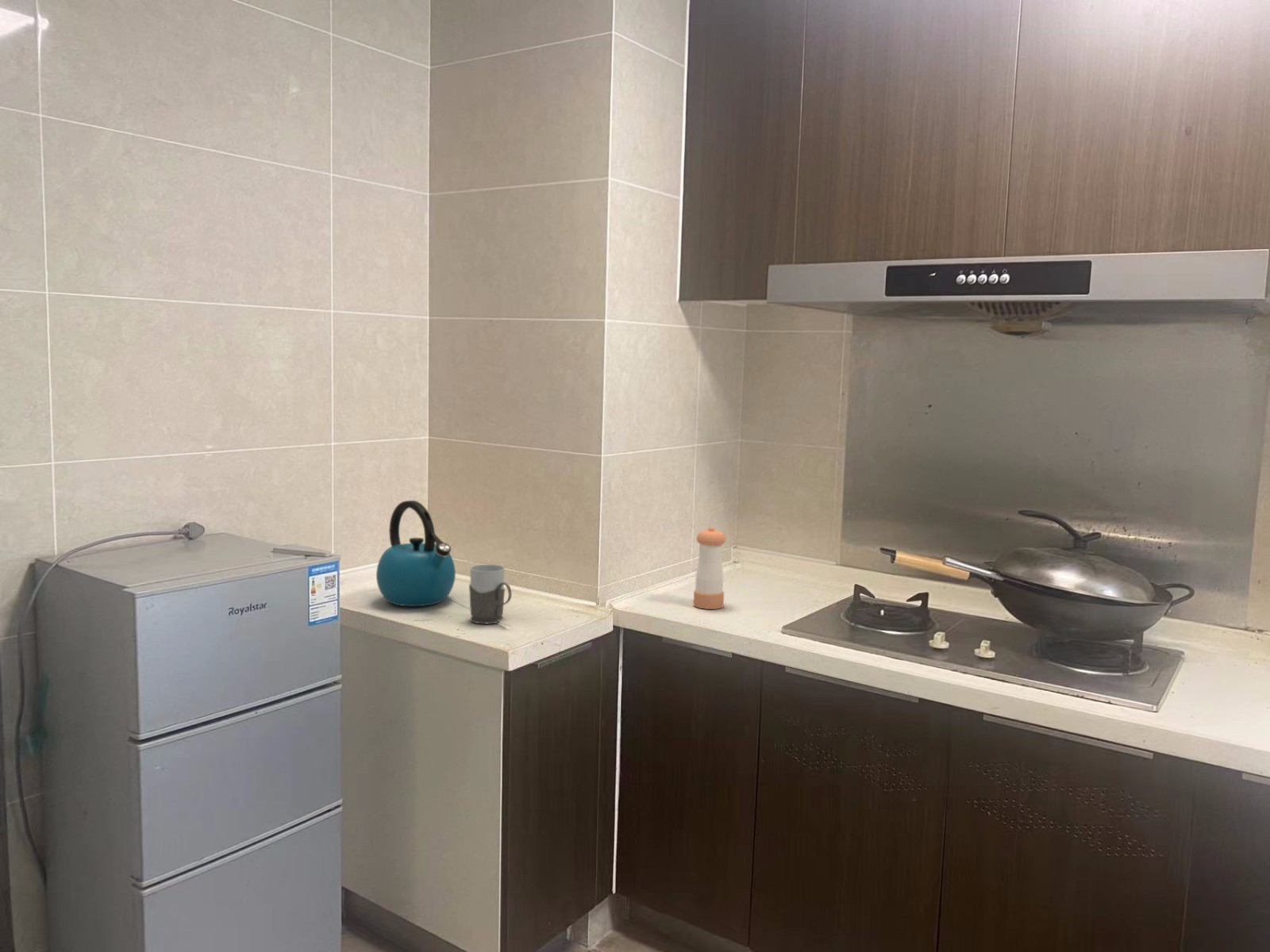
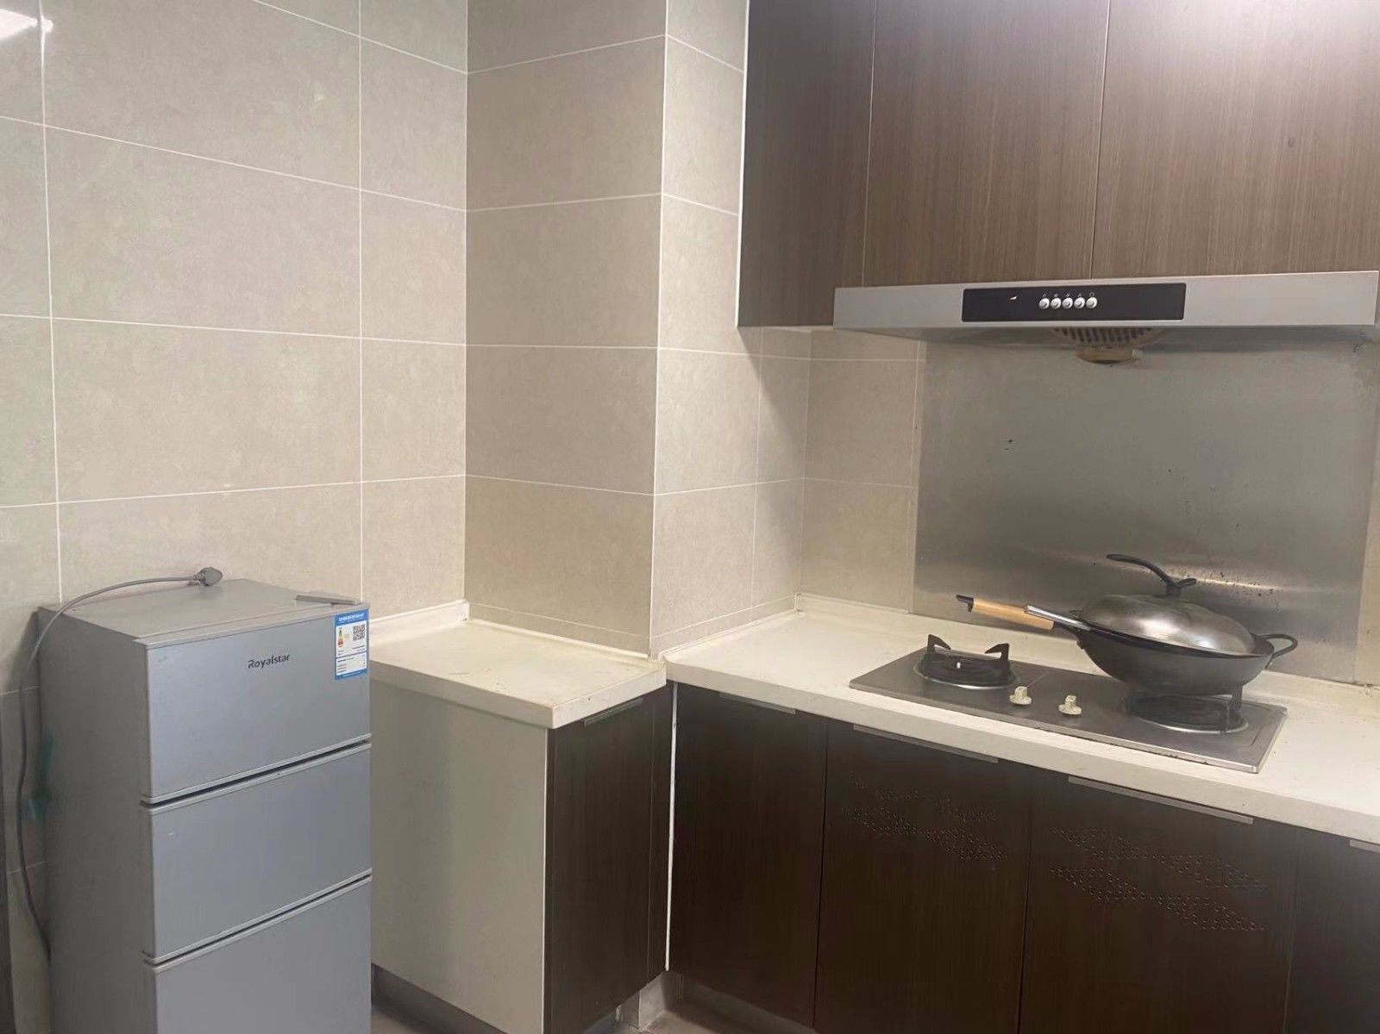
- kettle (418, 552)
- pepper shaker (710, 566)
- mug (493, 595)
